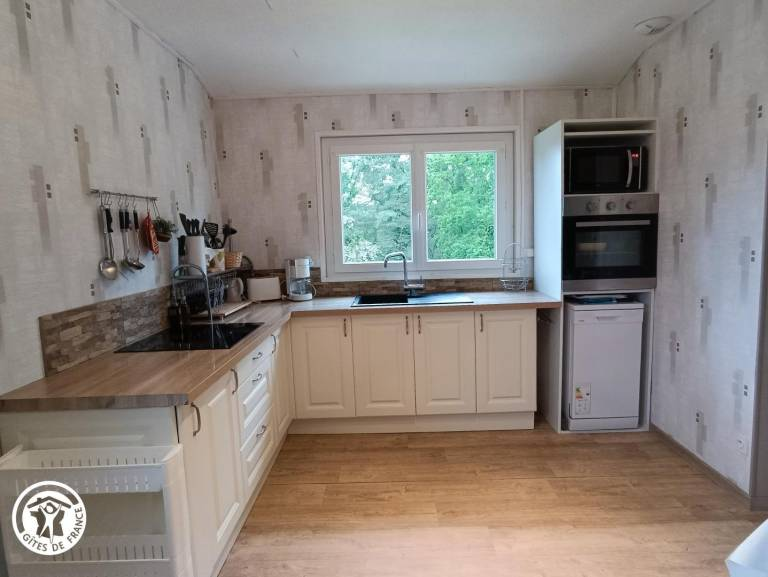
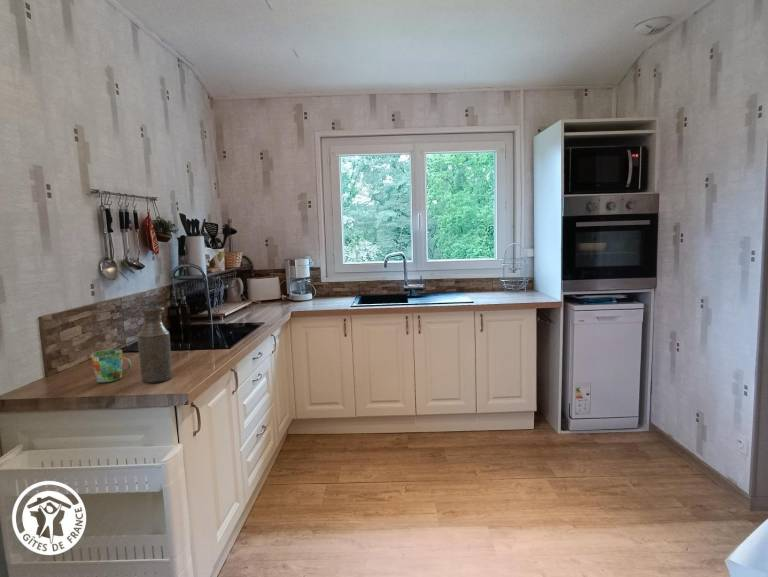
+ mug (113, 366)
+ bottle (154, 343)
